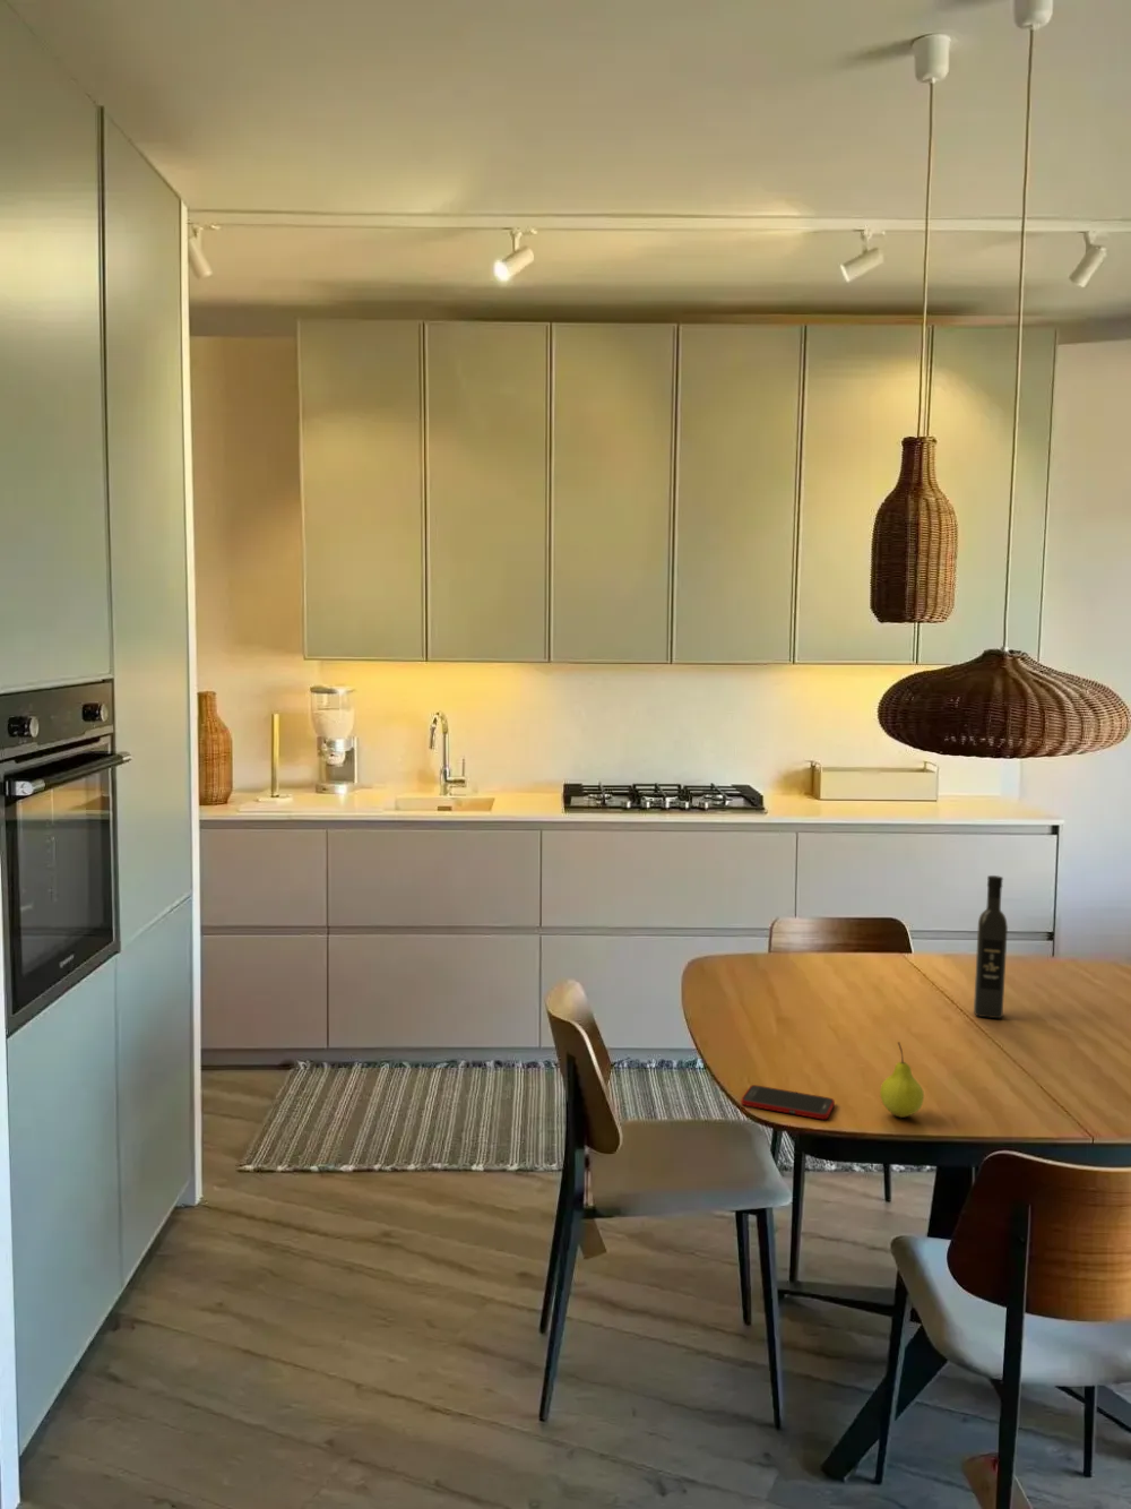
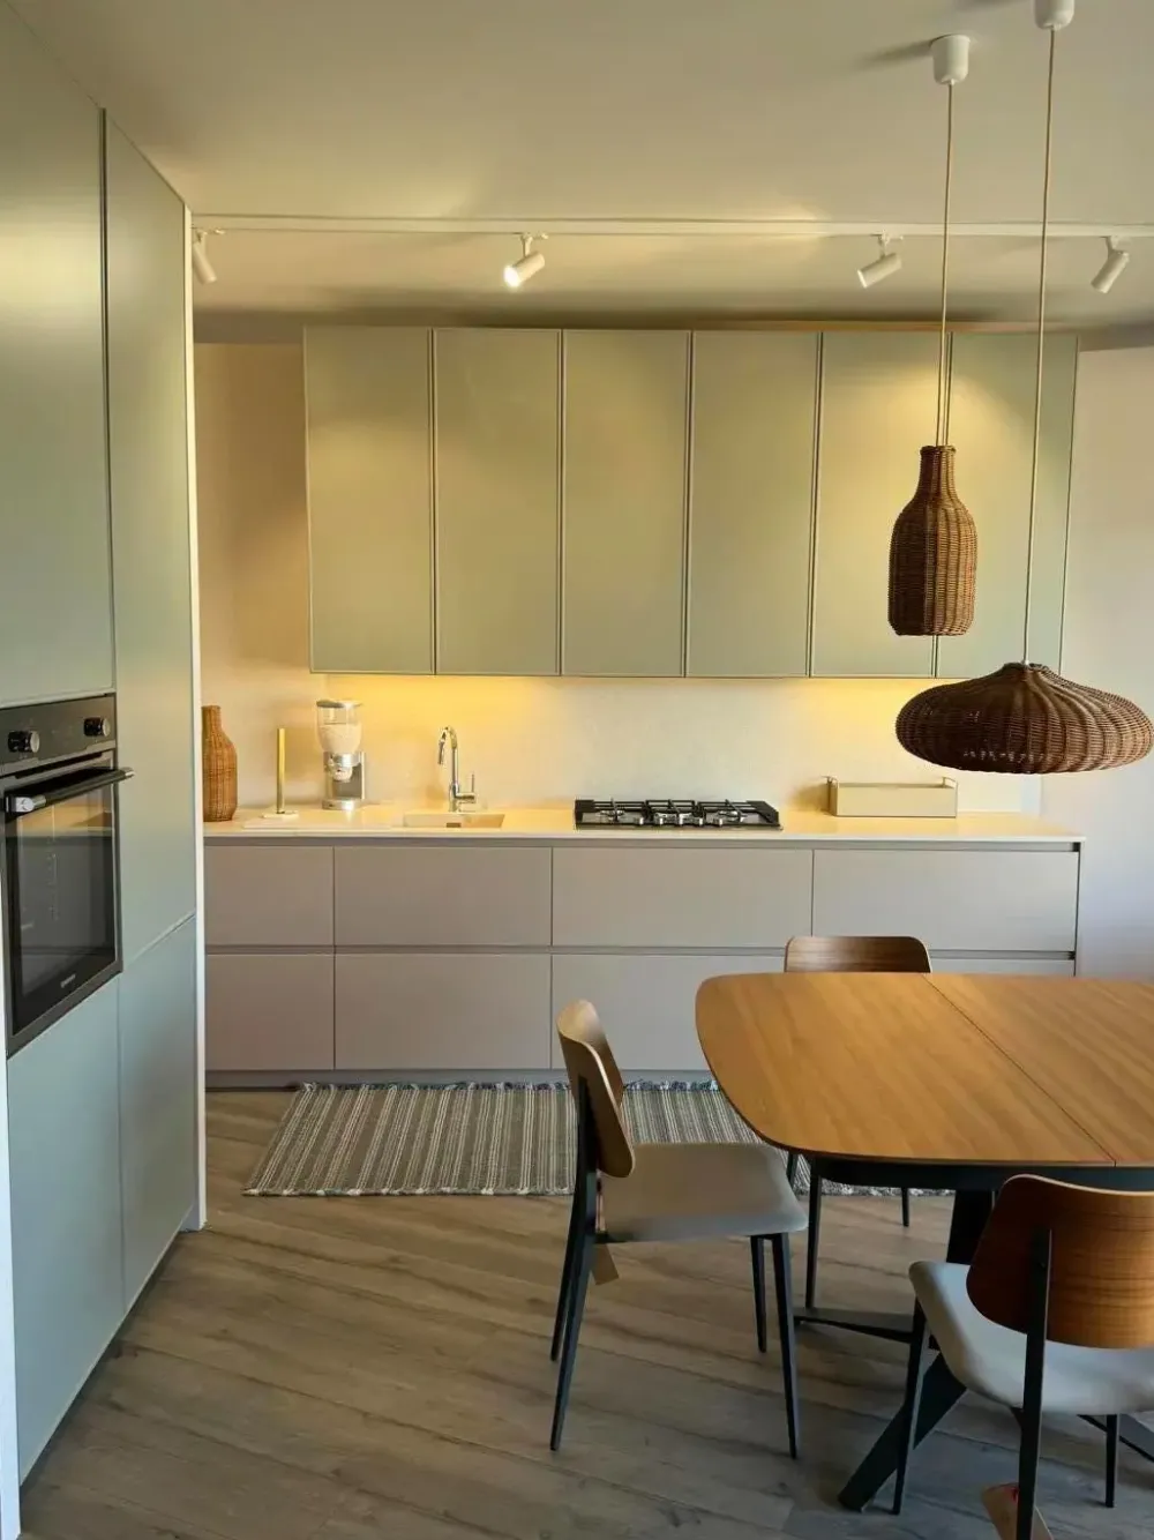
- cell phone (788, 1101)
- wine bottle (991, 946)
- fruit (902, 1080)
